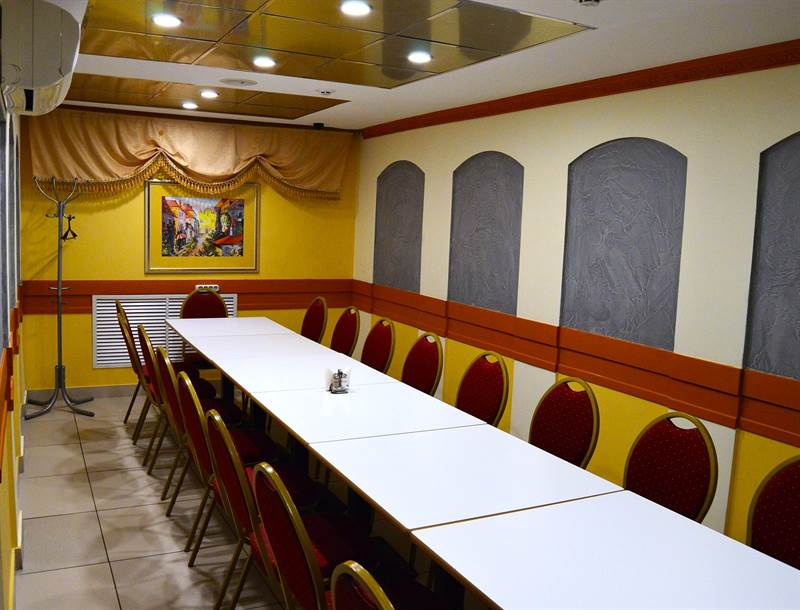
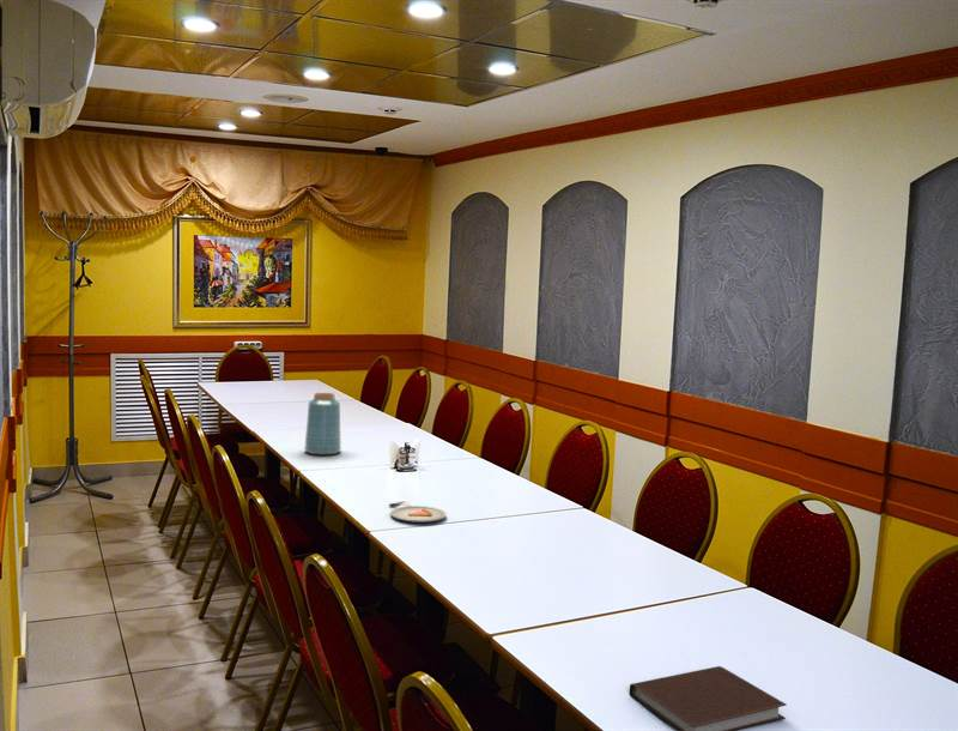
+ dinner plate (413, 511)
+ vase (323, 422)
+ notebook (707, 700)
